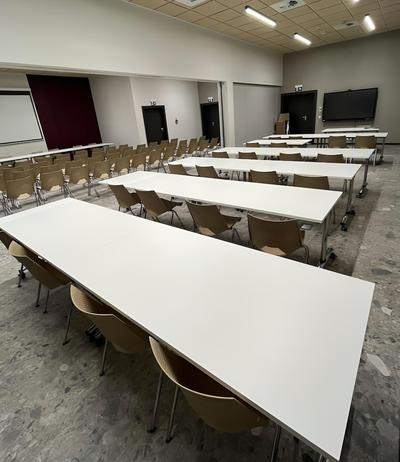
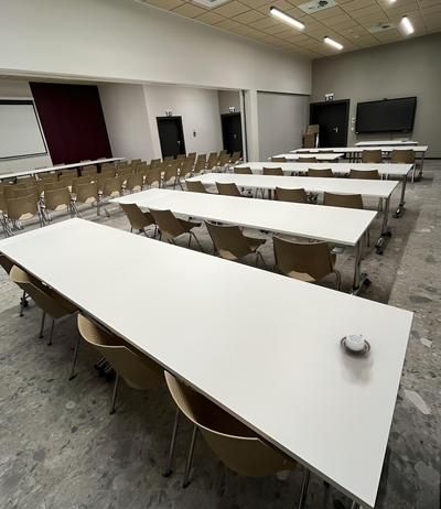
+ cup (354, 343)
